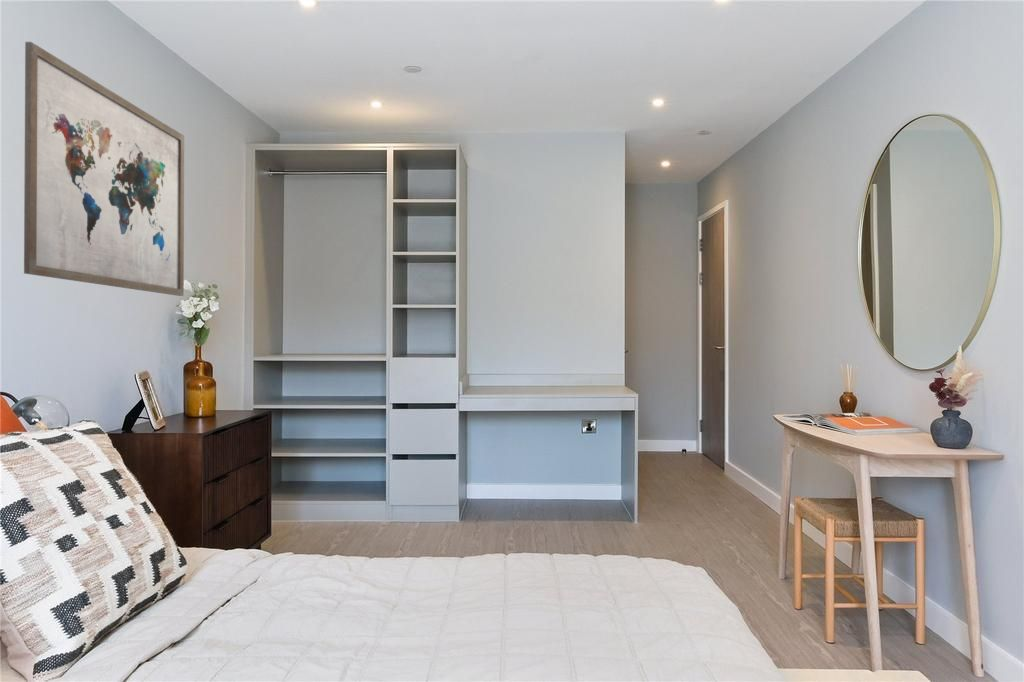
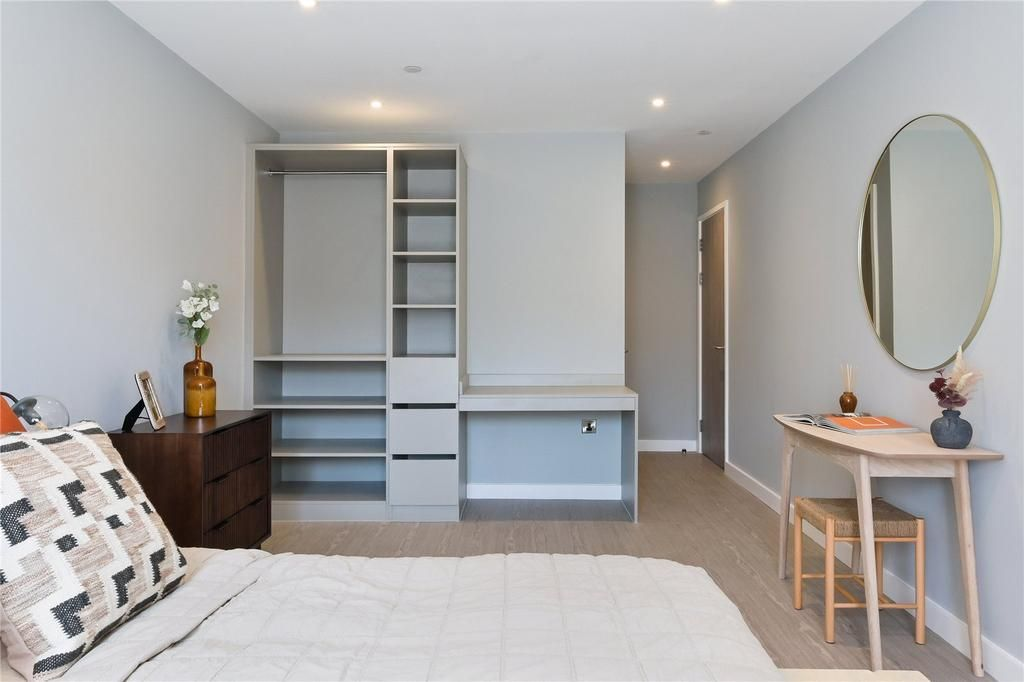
- wall art (118, 191)
